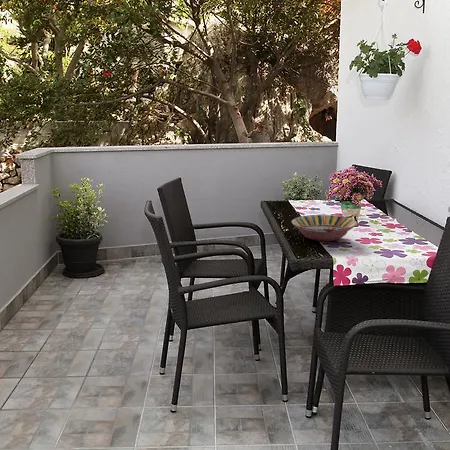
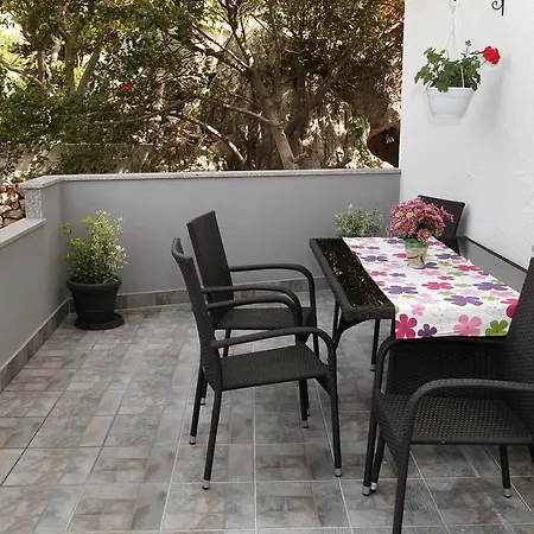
- serving bowl (323, 229)
